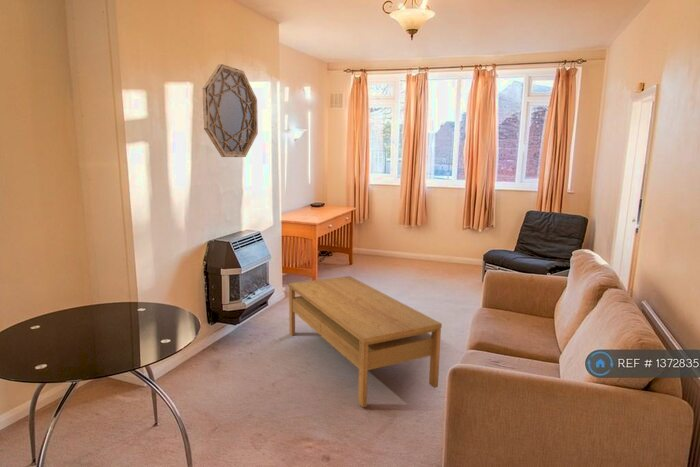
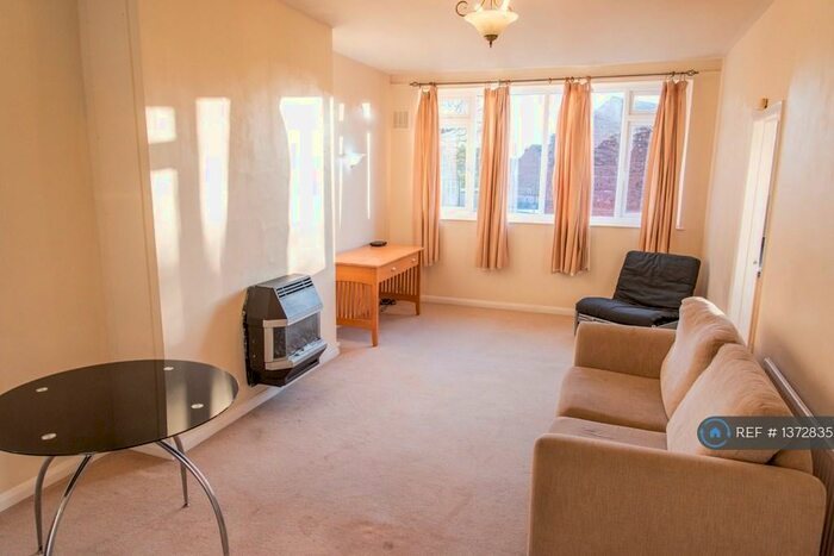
- coffee table (354, 329)
- home mirror (232, 113)
